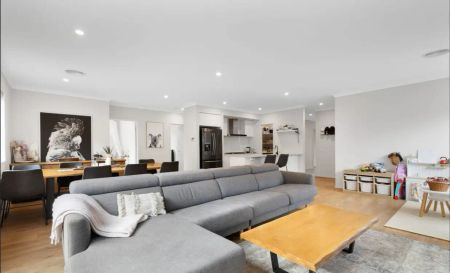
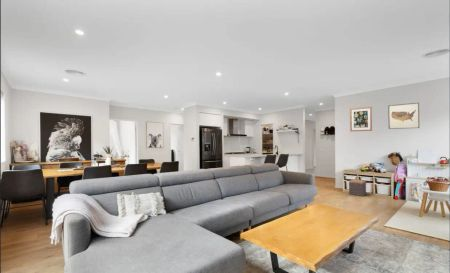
+ footstool (357, 187)
+ wall art (403, 116)
+ wall art (360, 119)
